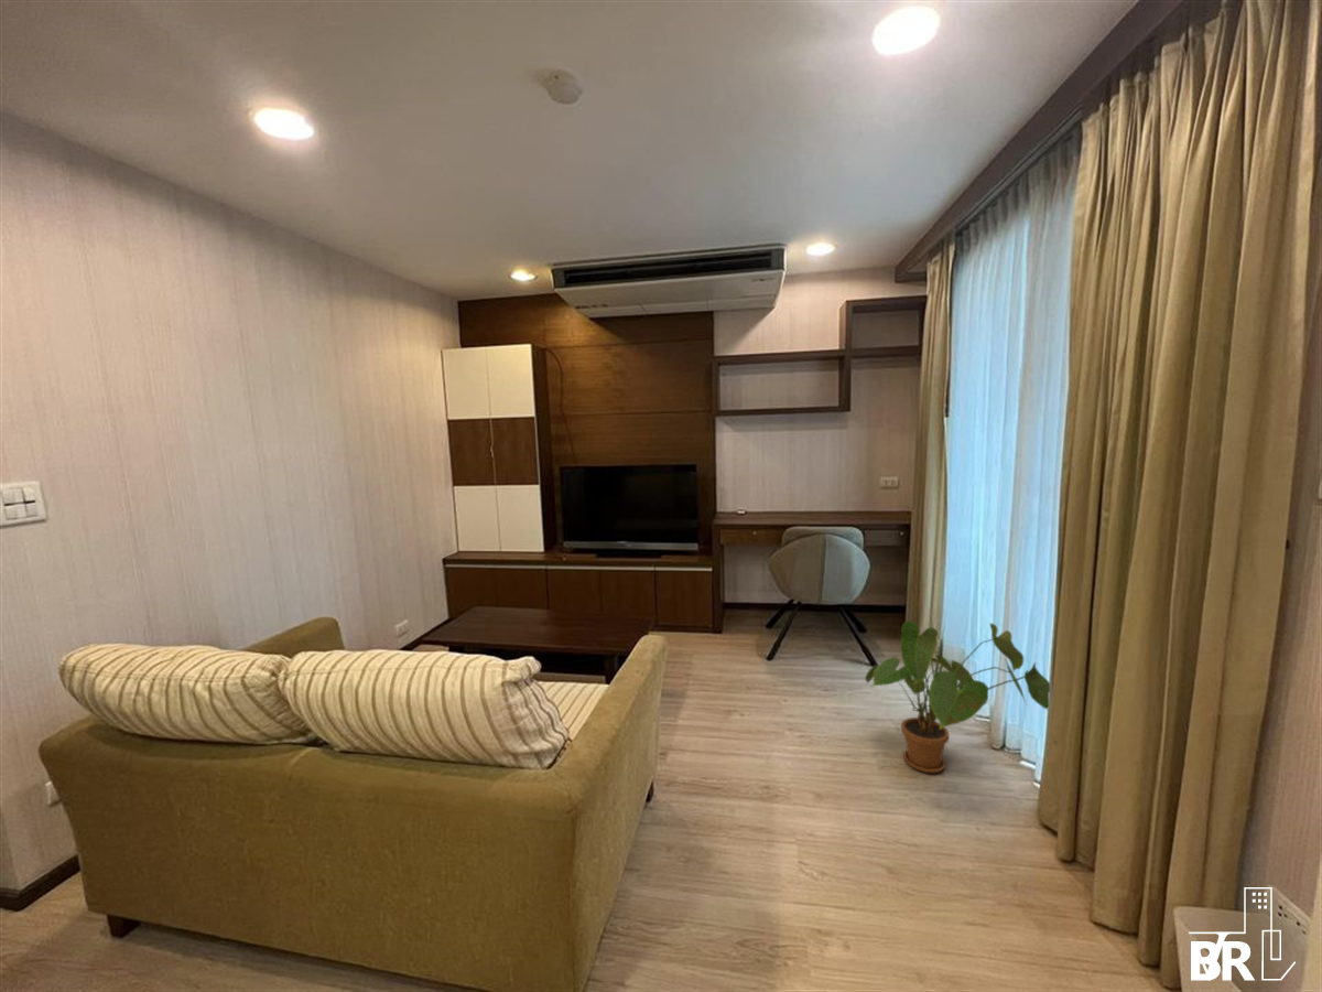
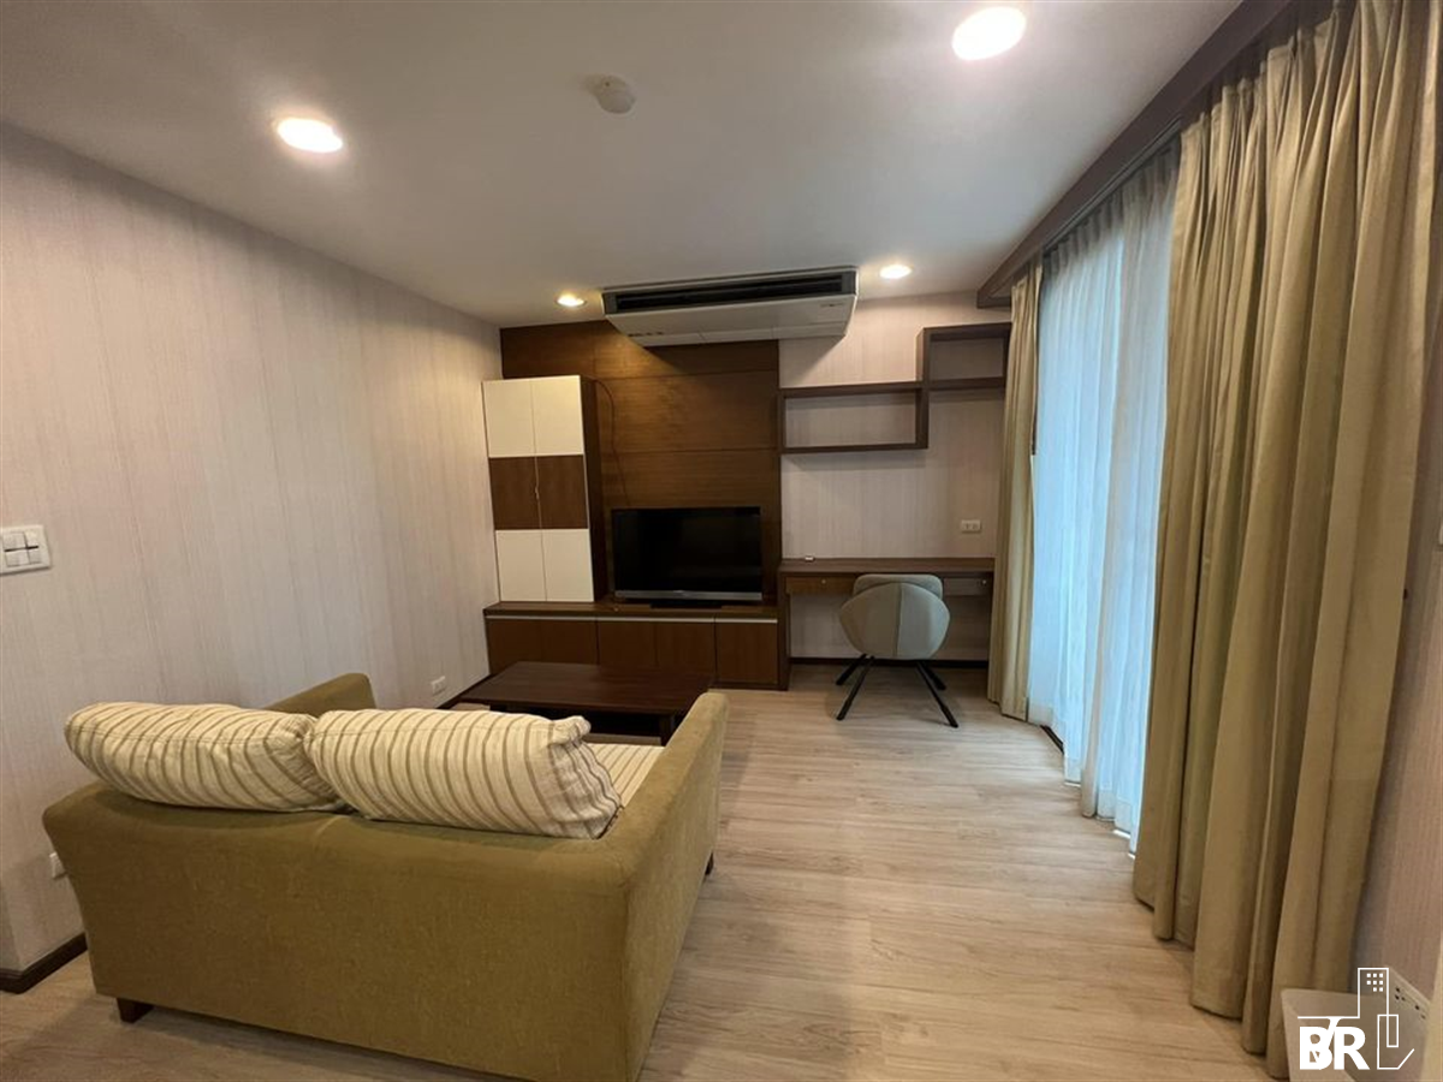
- house plant (950, 699)
